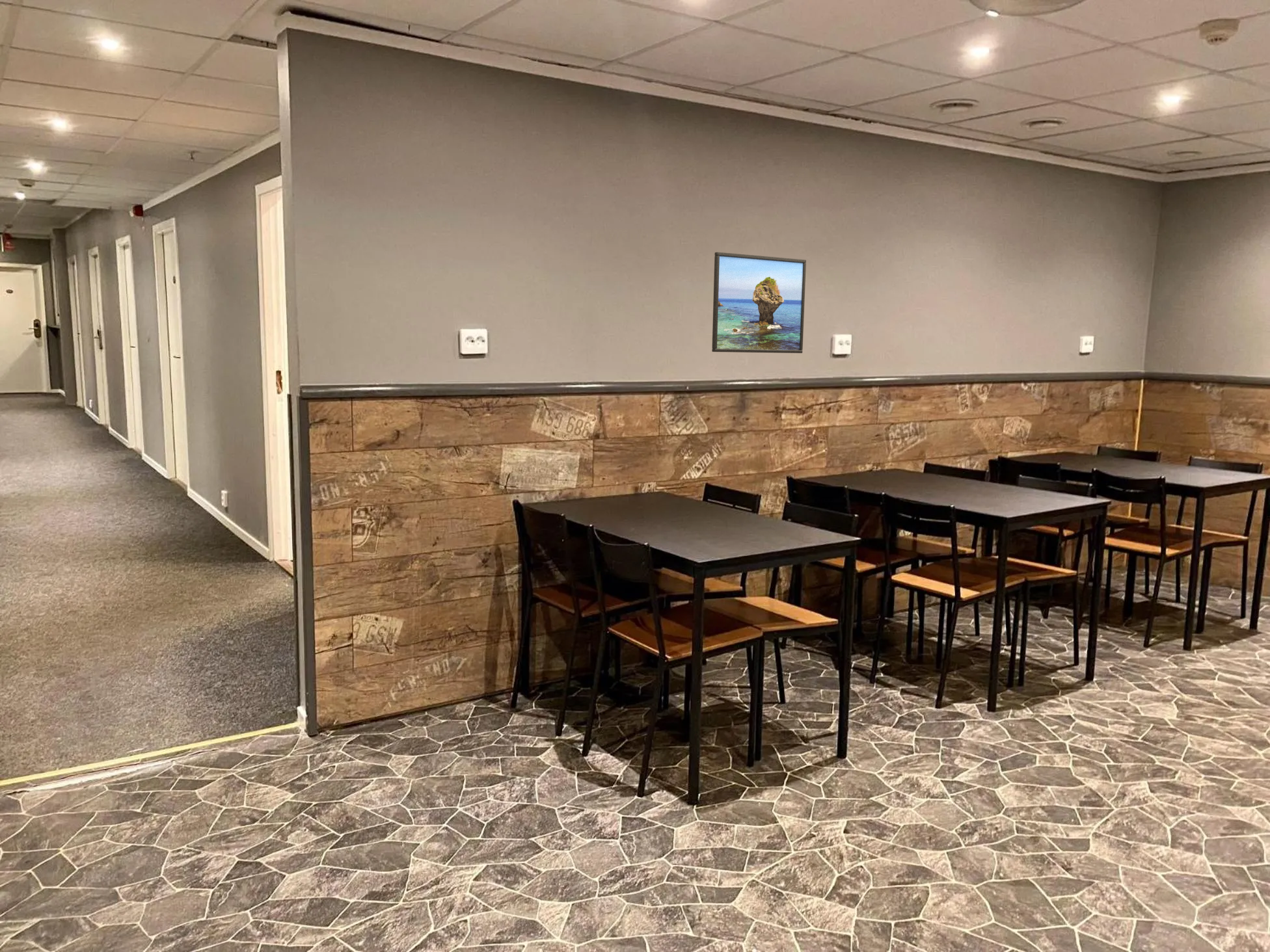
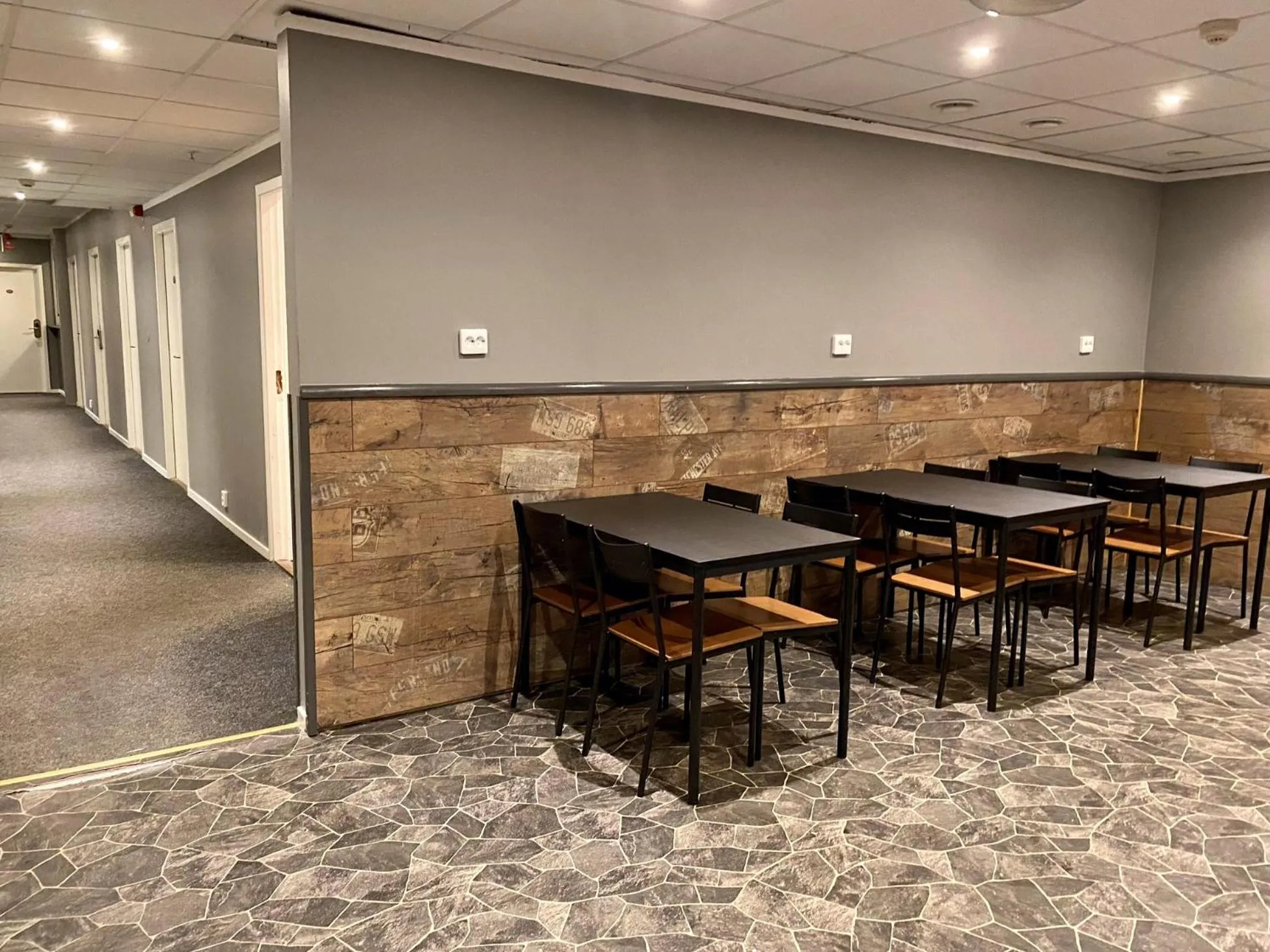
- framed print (760, 304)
